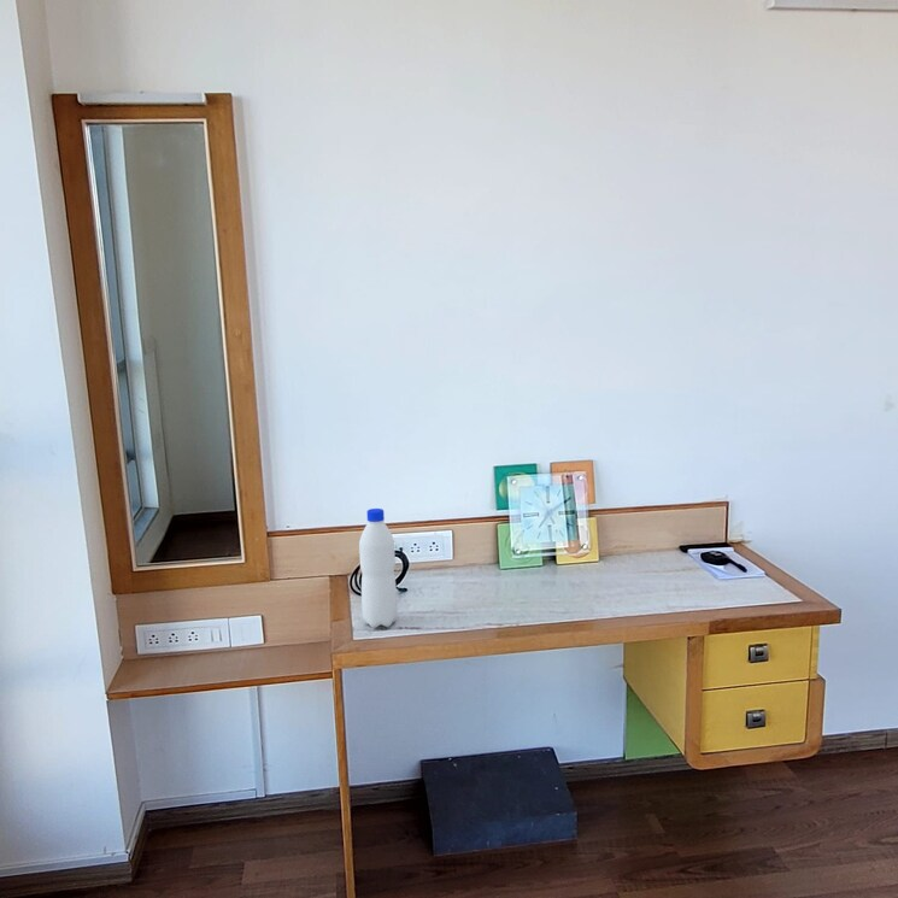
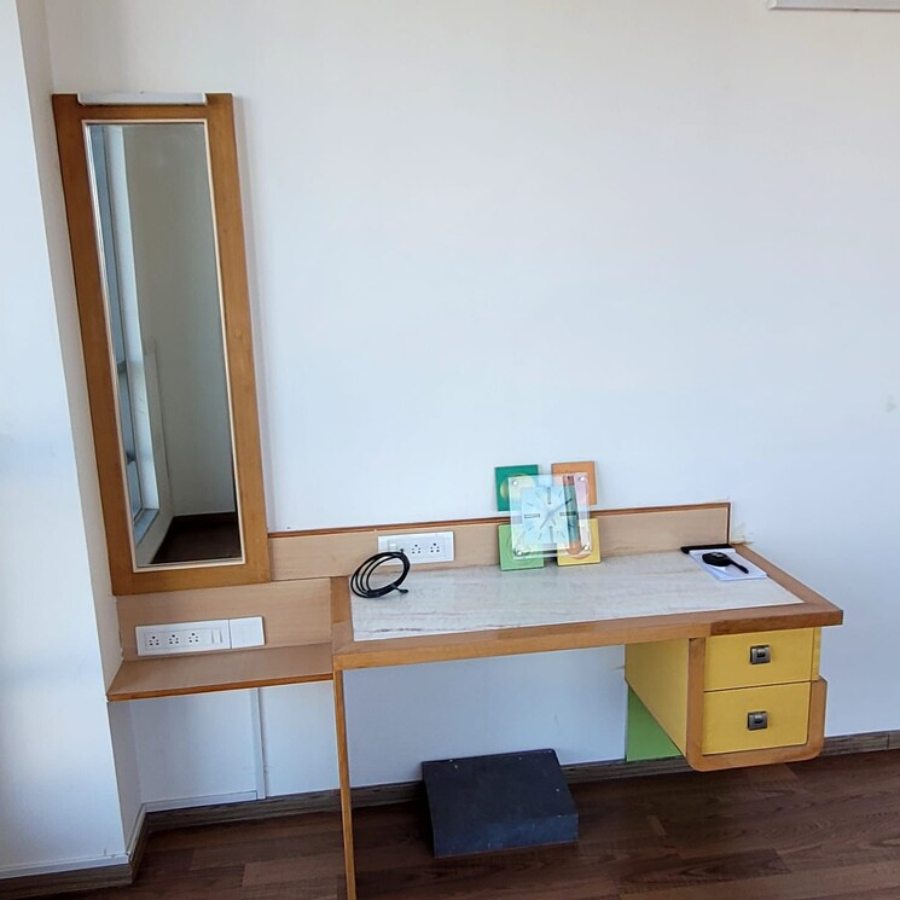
- water bottle (377, 567)
